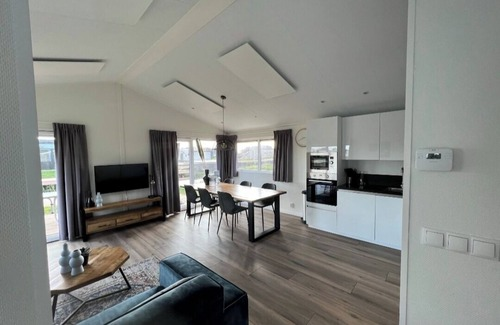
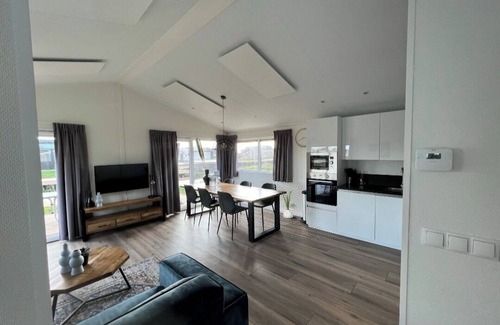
+ house plant (287, 201)
